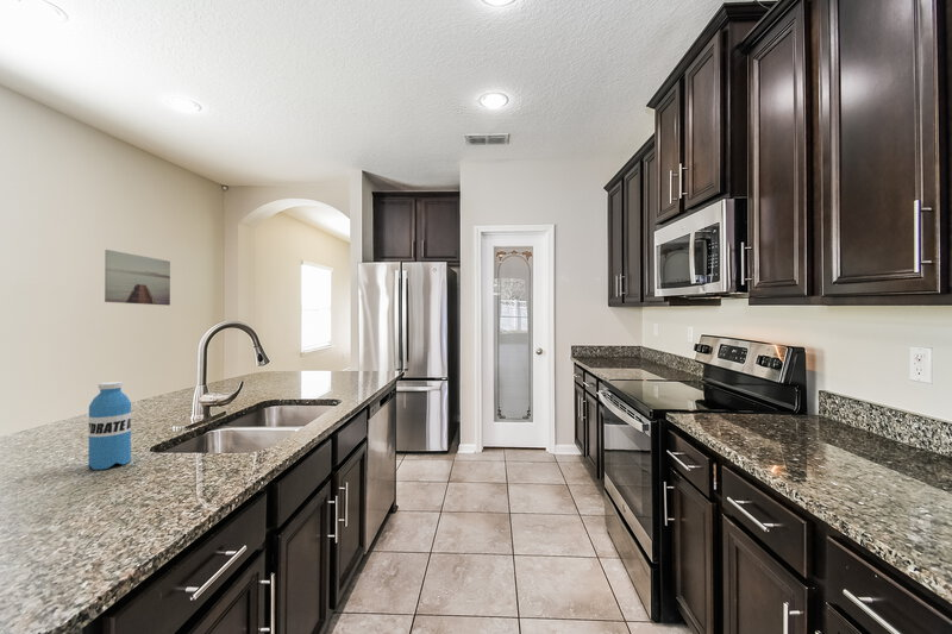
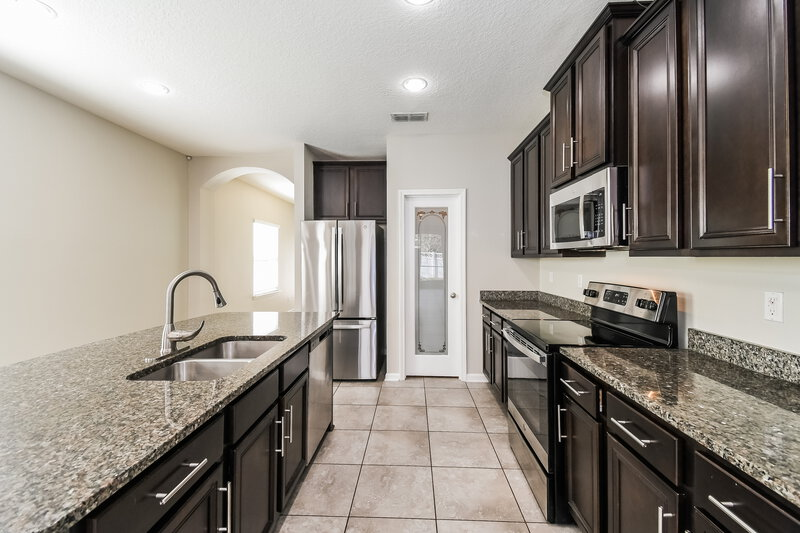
- wall art (139, 280)
- water bottle (109, 423)
